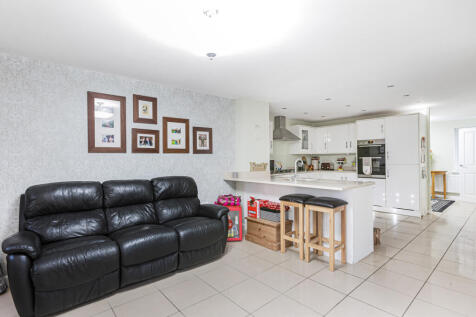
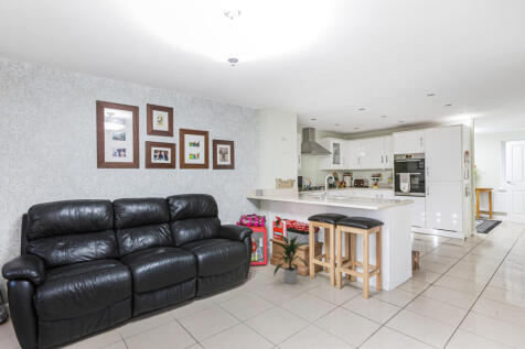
+ indoor plant (288, 257)
